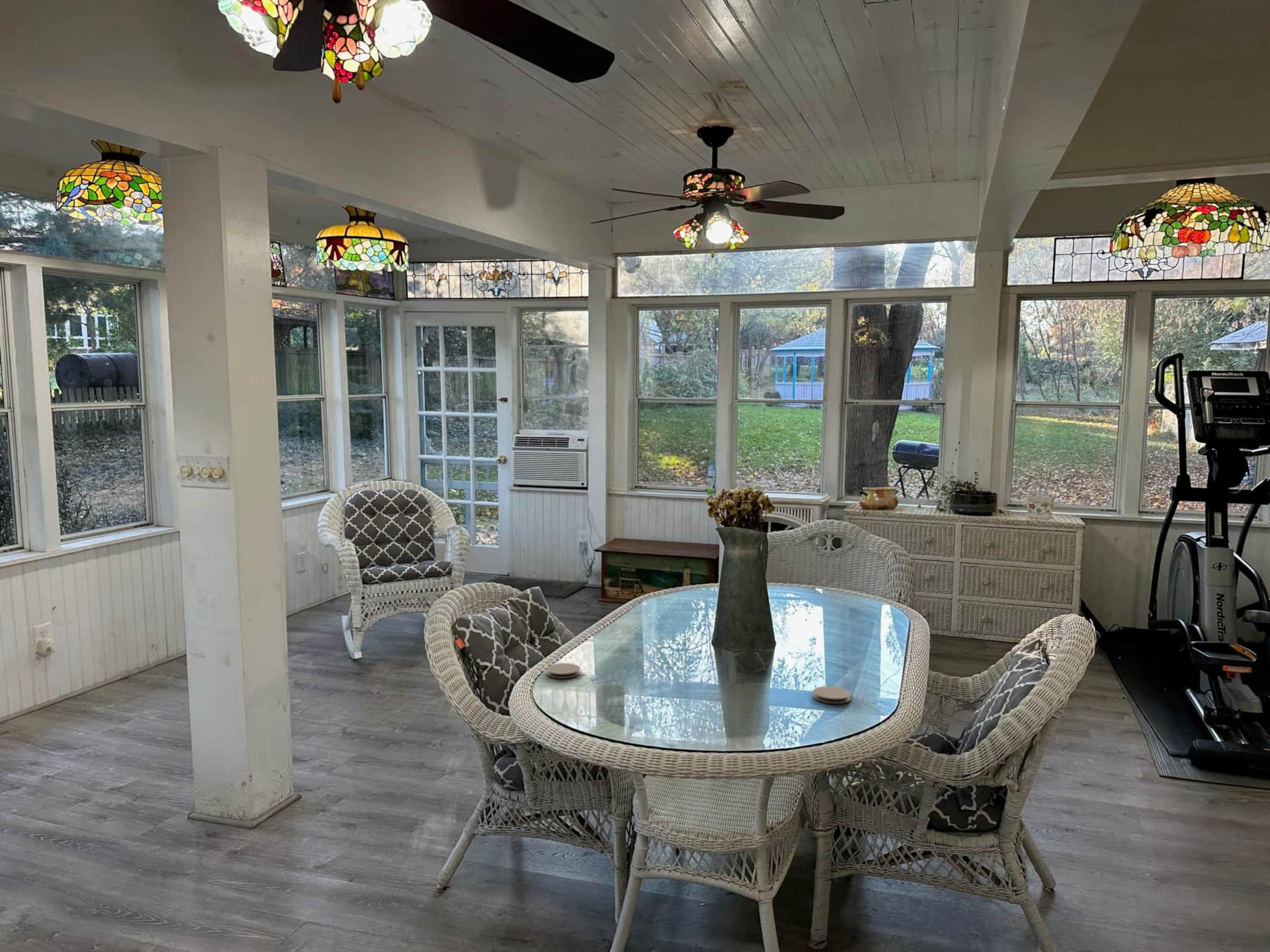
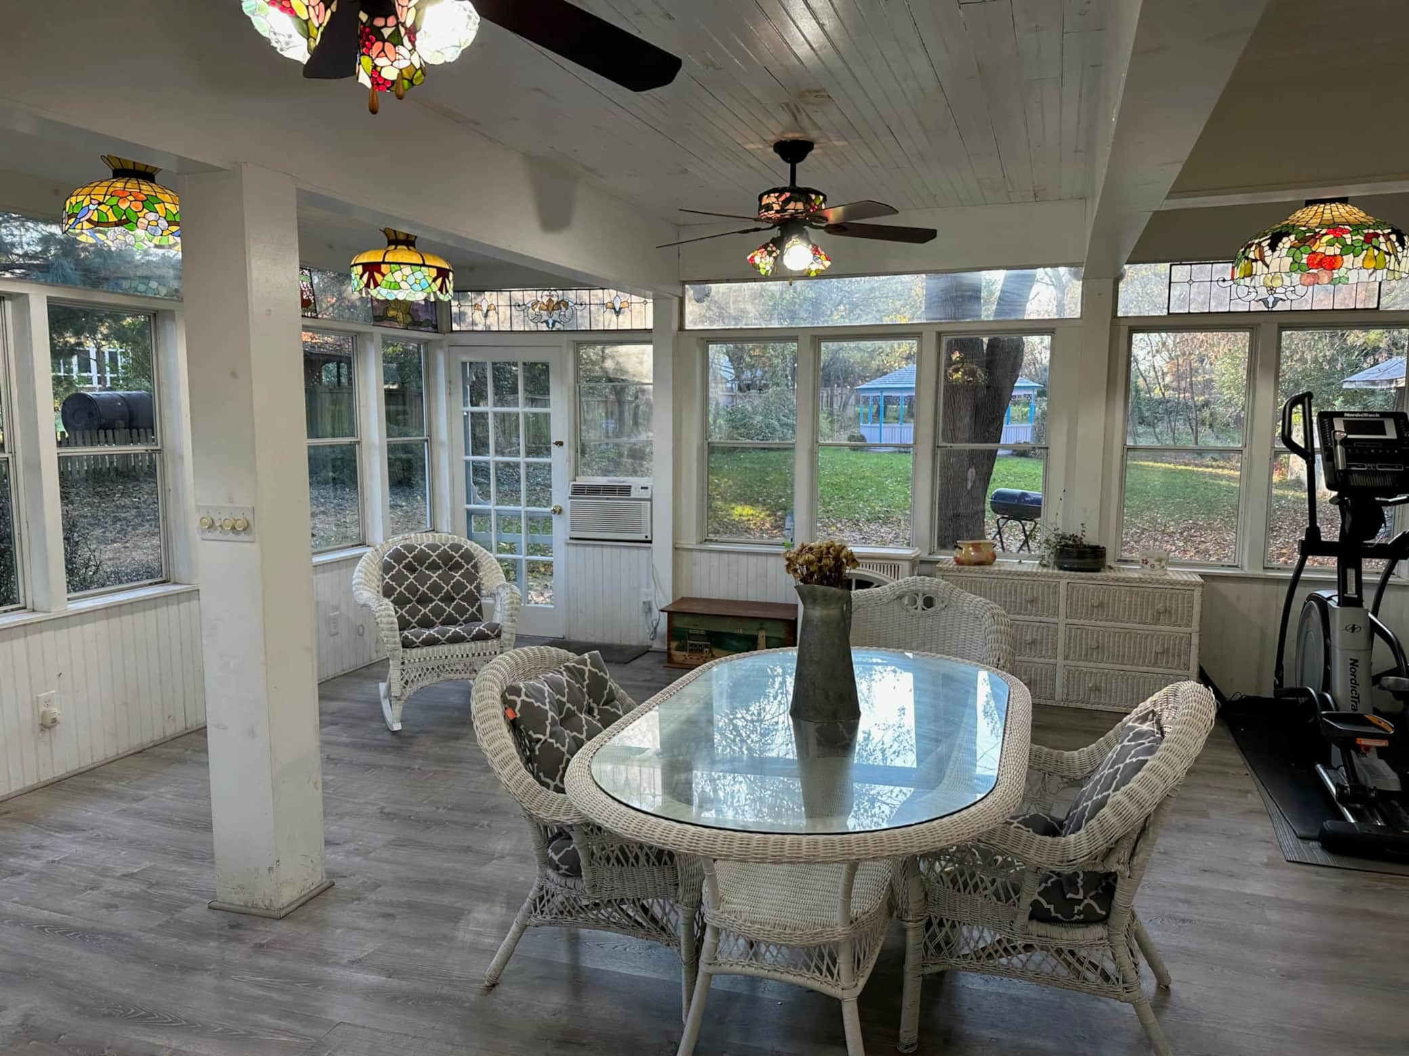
- coaster (832, 694)
- coaster (563, 671)
